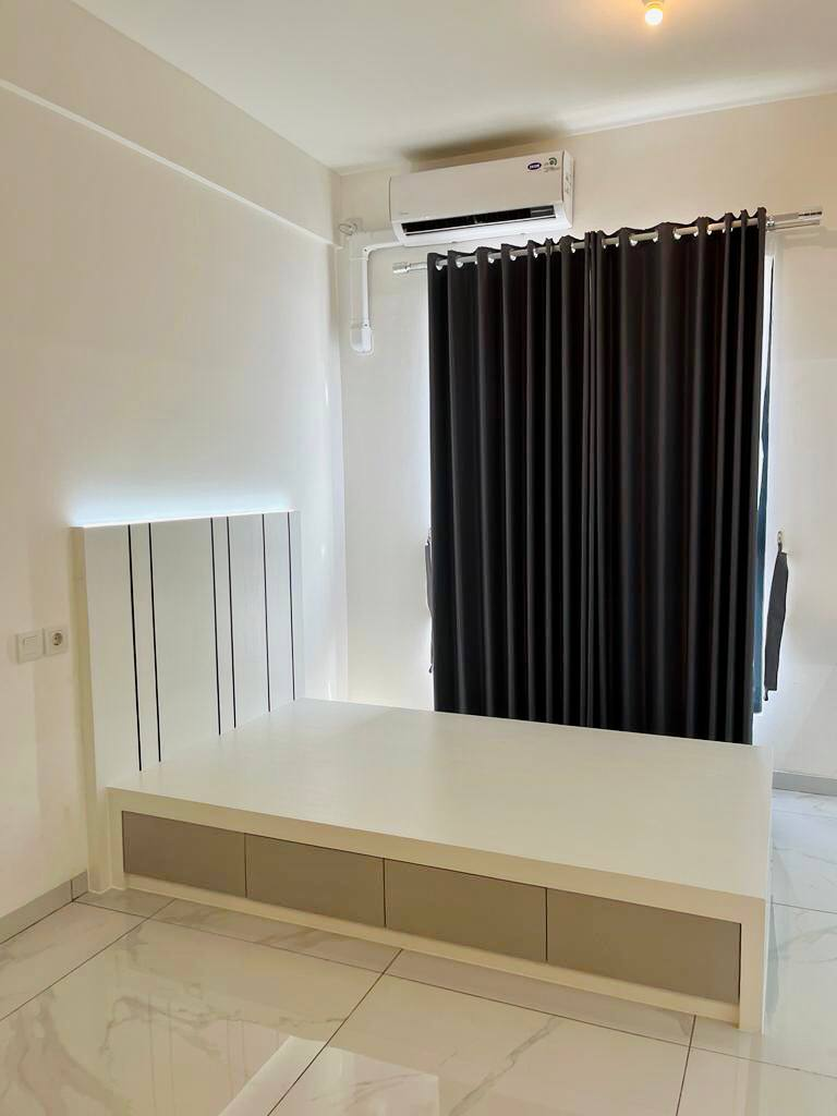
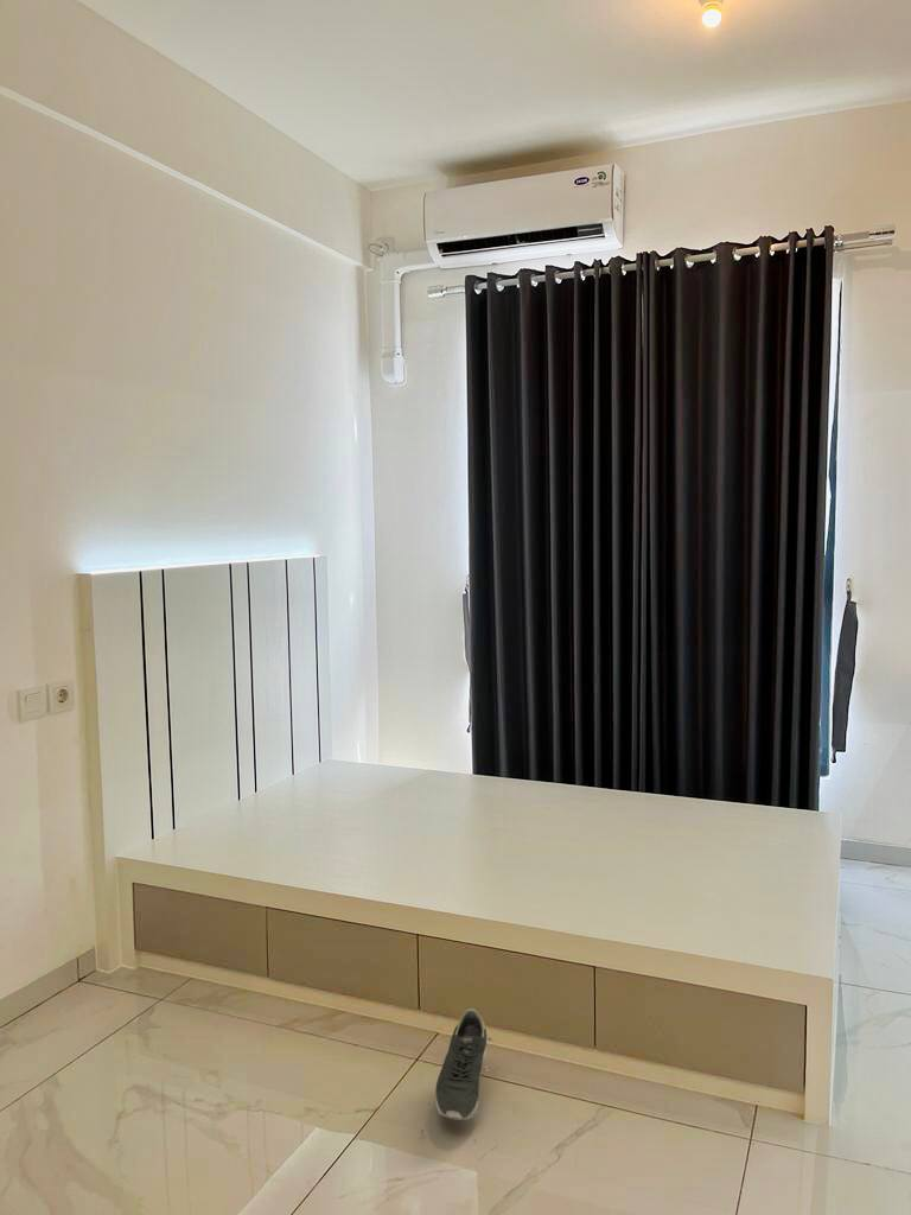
+ shoe (454, 1063)
